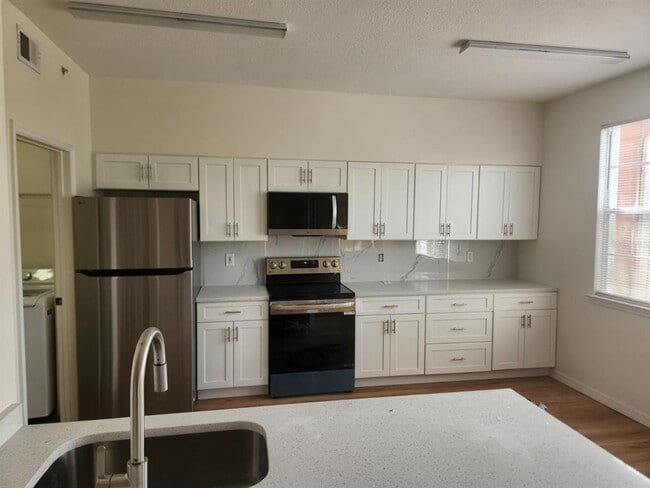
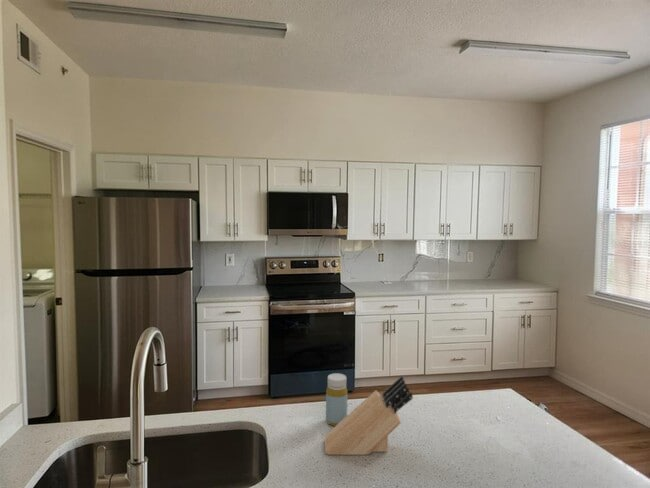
+ knife block (368, 413)
+ bottle (336, 399)
